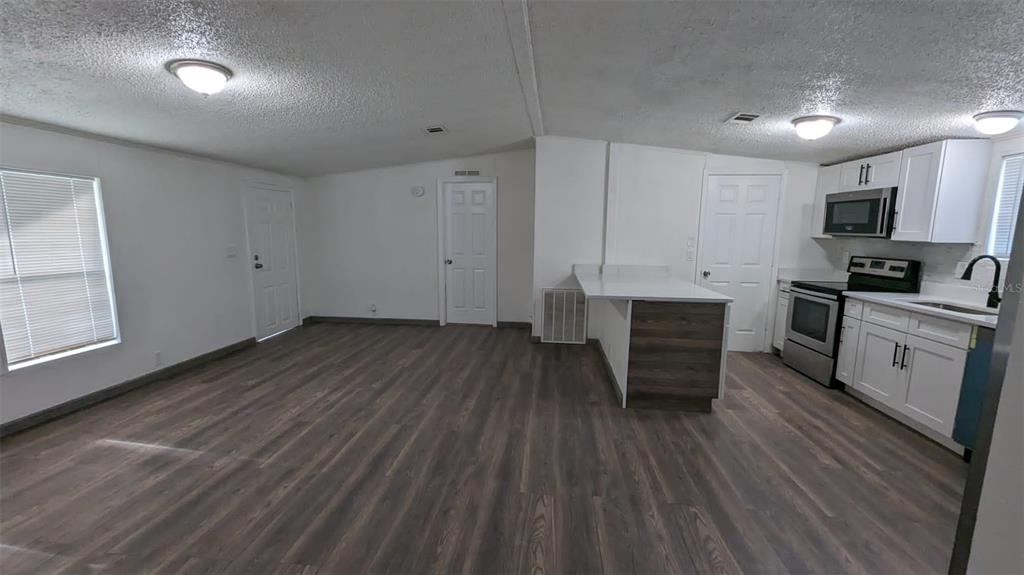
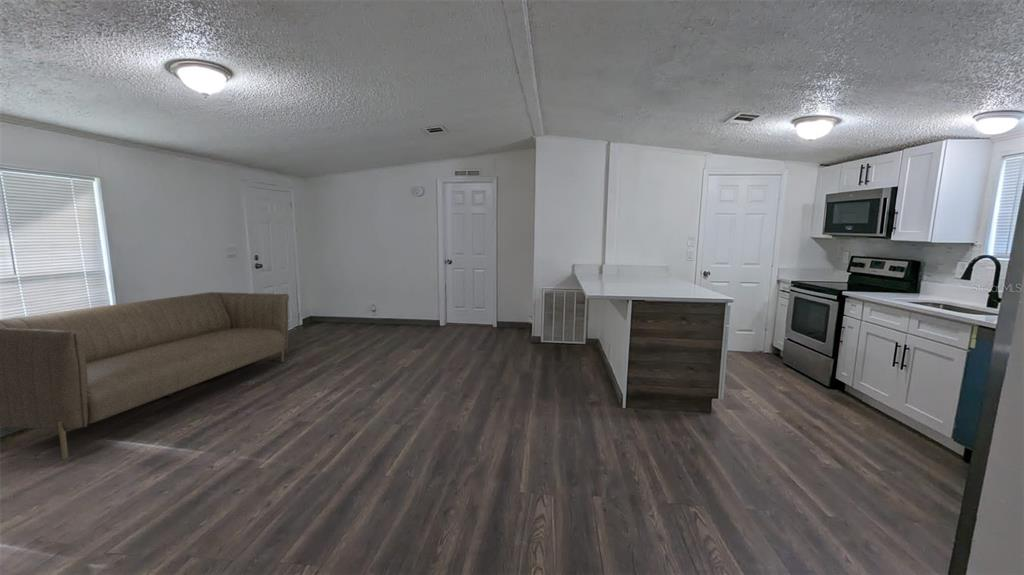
+ sofa (167, 351)
